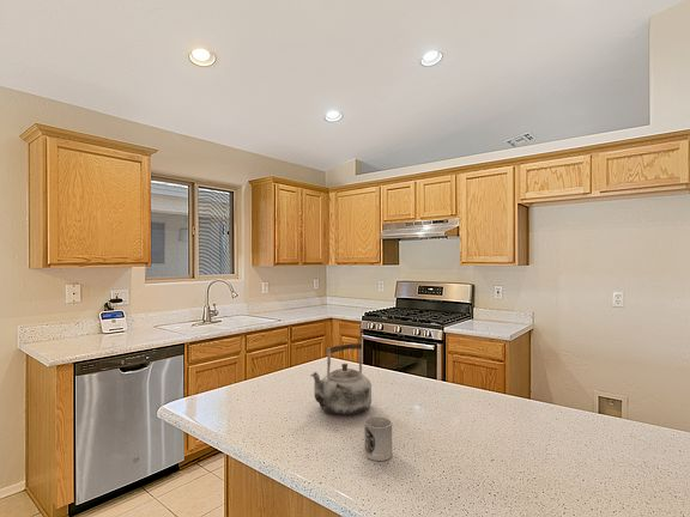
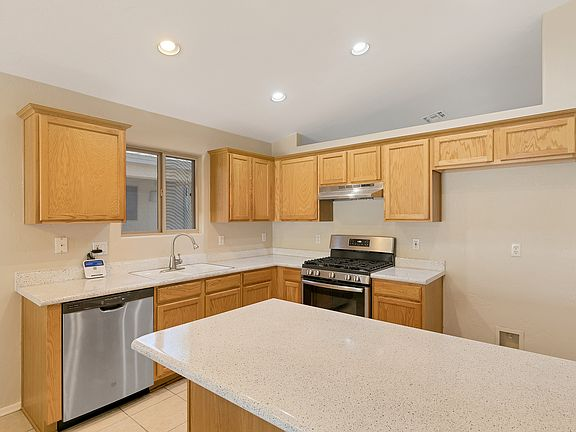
- cup (375, 436)
- kettle (339, 377)
